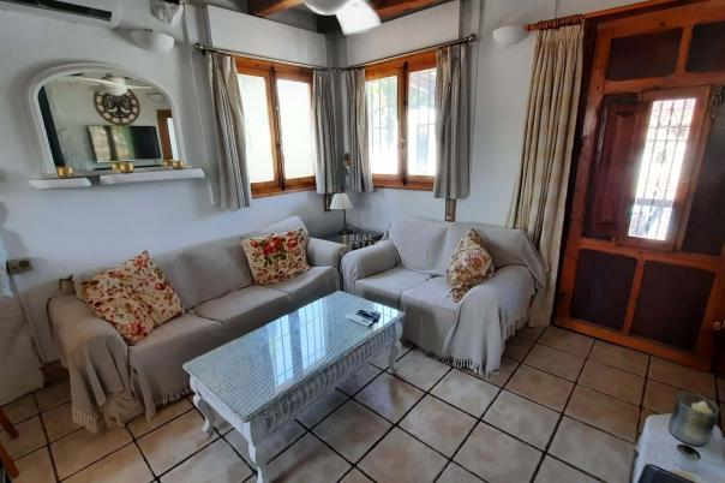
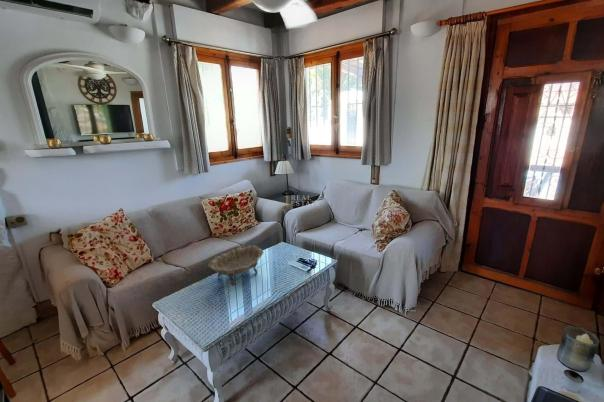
+ decorative bowl (237, 265)
